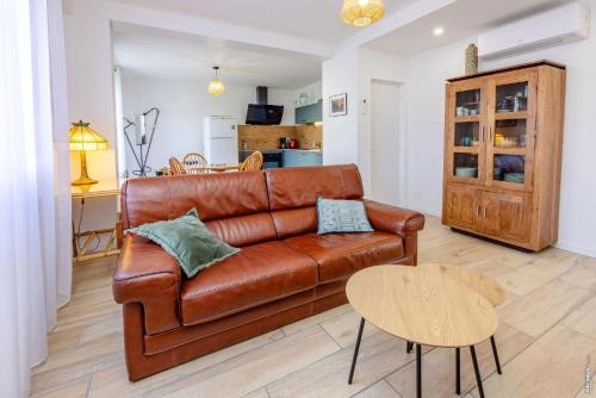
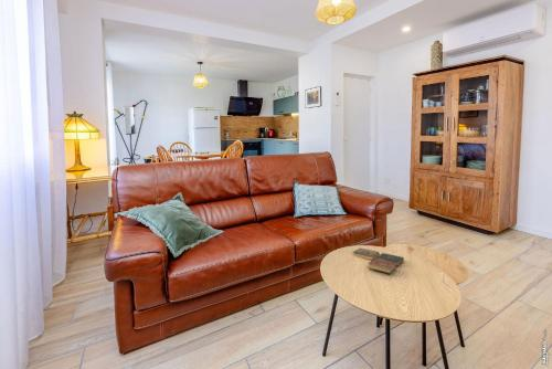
+ book (373, 259)
